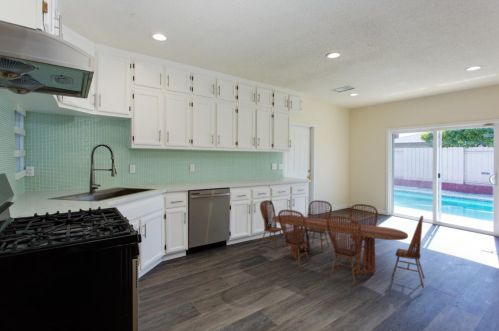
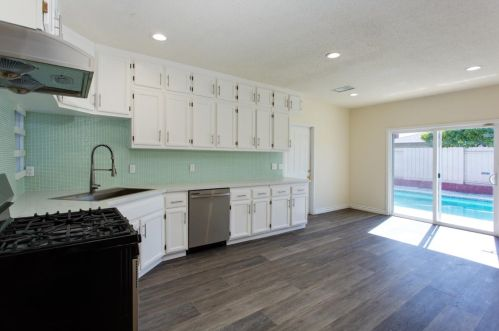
- dining set (329, 234)
